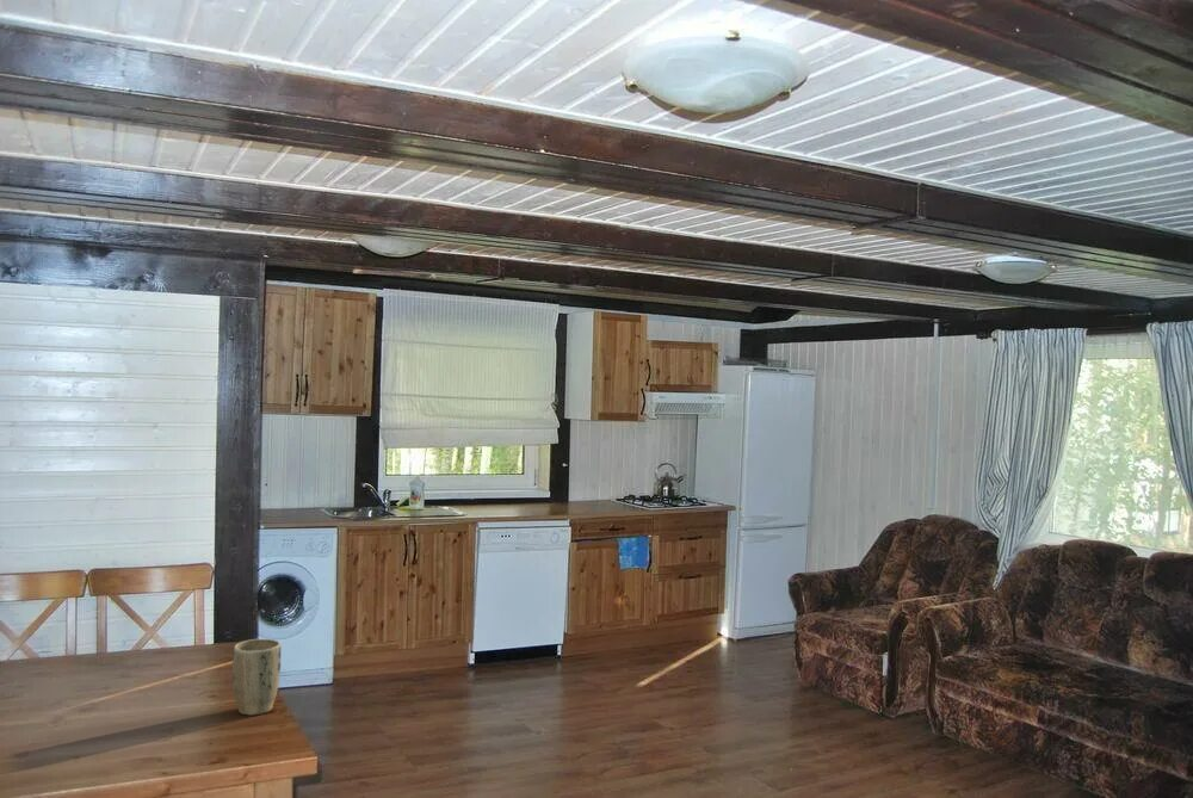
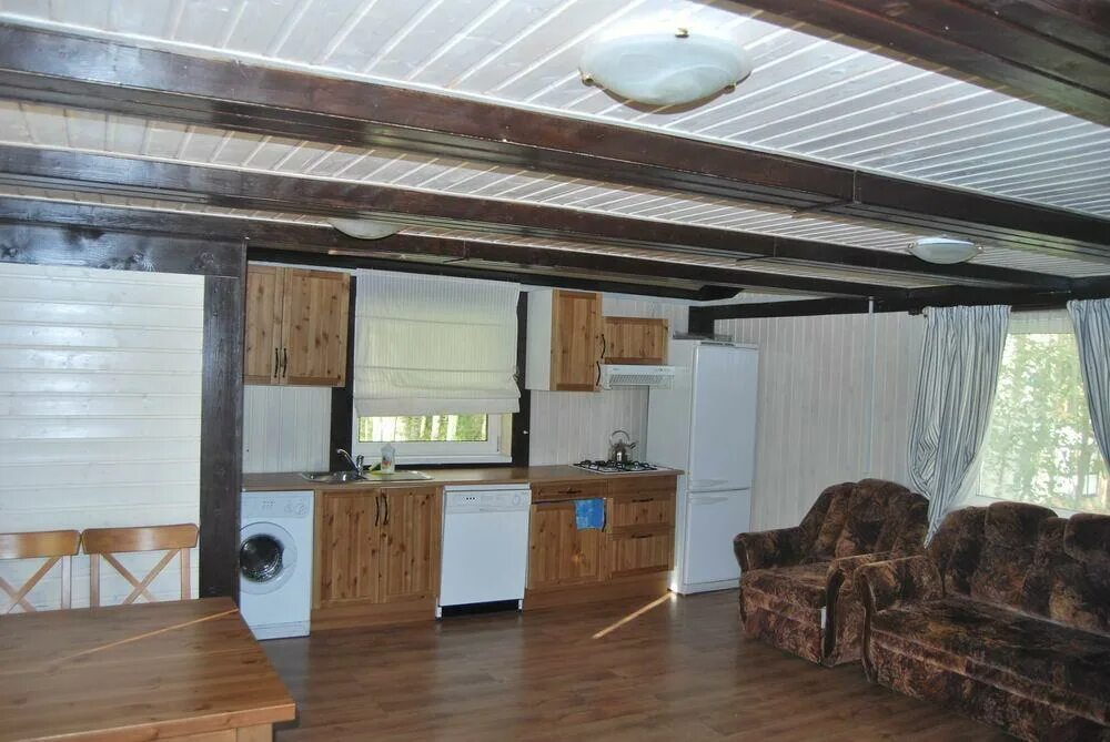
- plant pot (256, 676)
